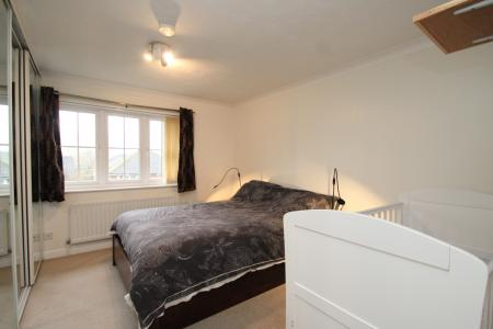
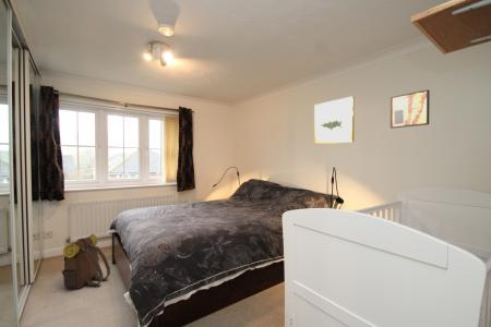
+ backpack (87, 259)
+ wall art (408, 110)
+ wall art (333, 122)
